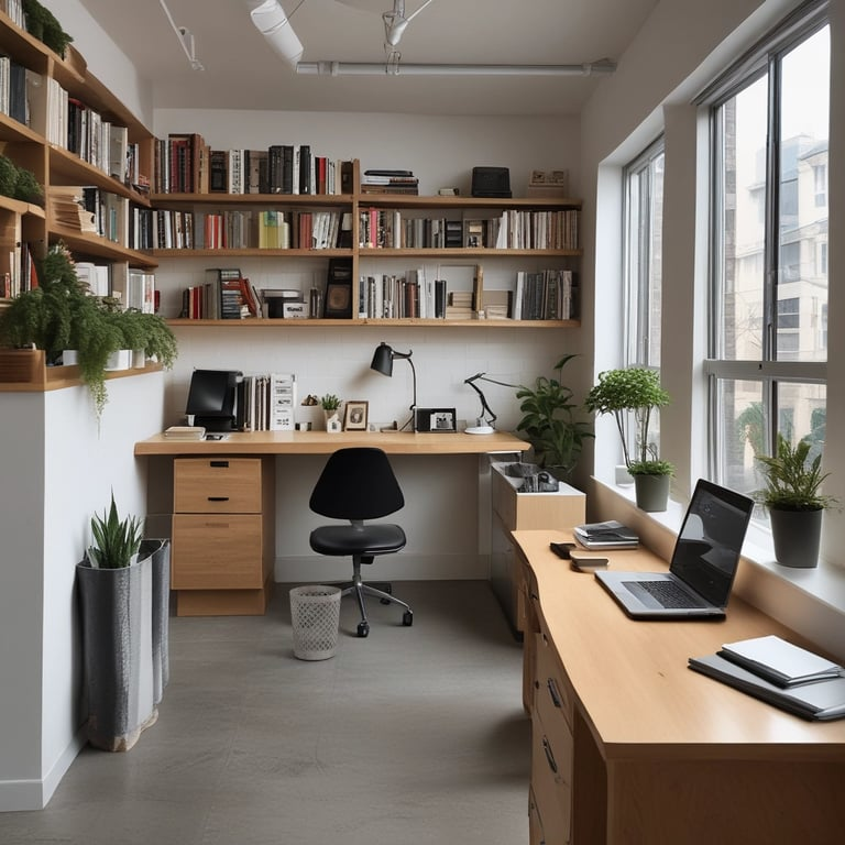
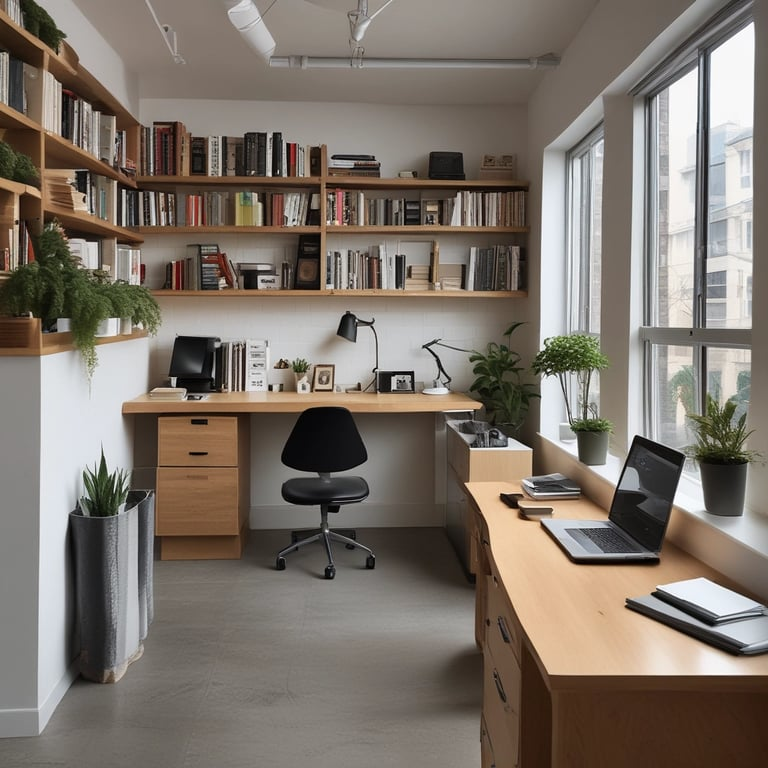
- wastebasket (315, 623)
